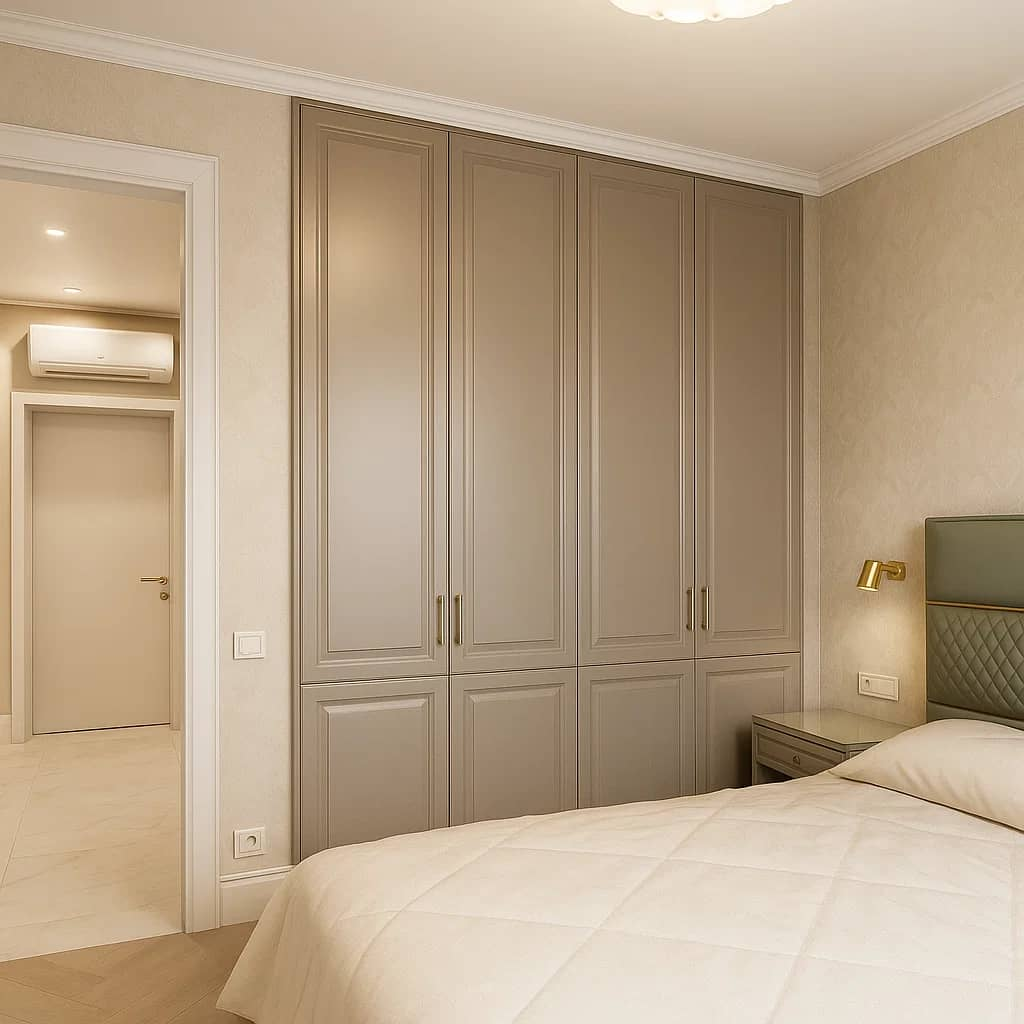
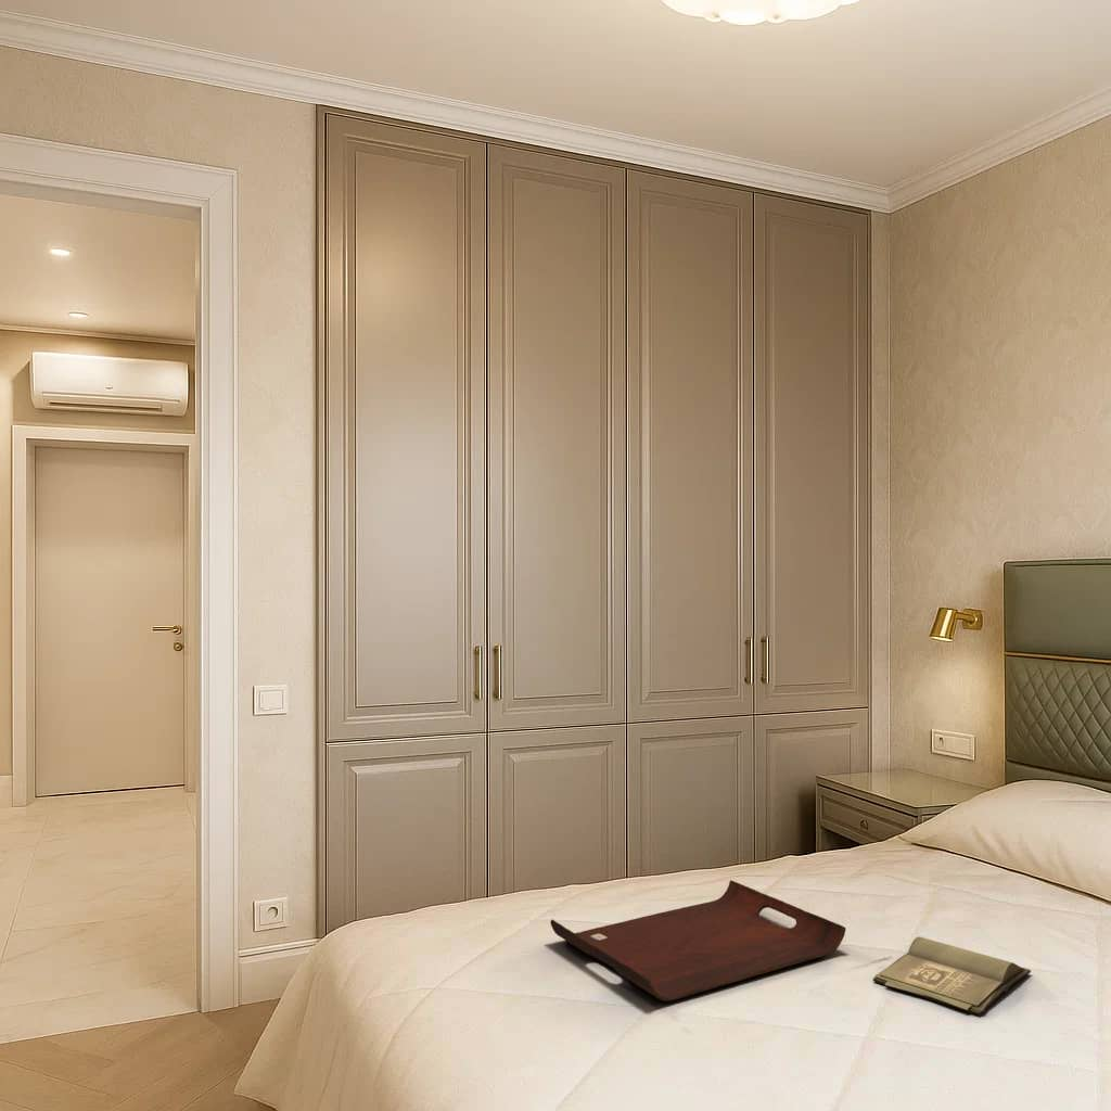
+ hardback book (952, 968)
+ serving tray (695, 934)
